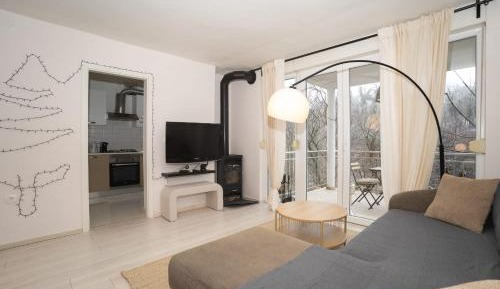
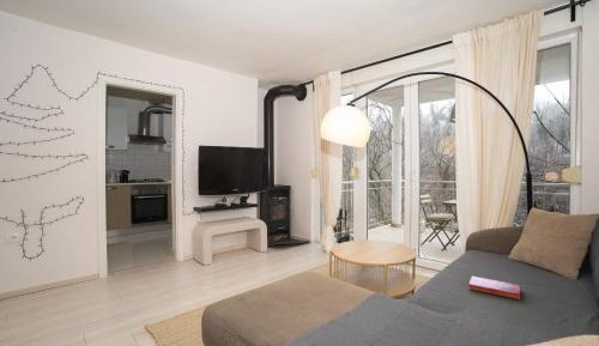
+ hardback book (494, 286)
